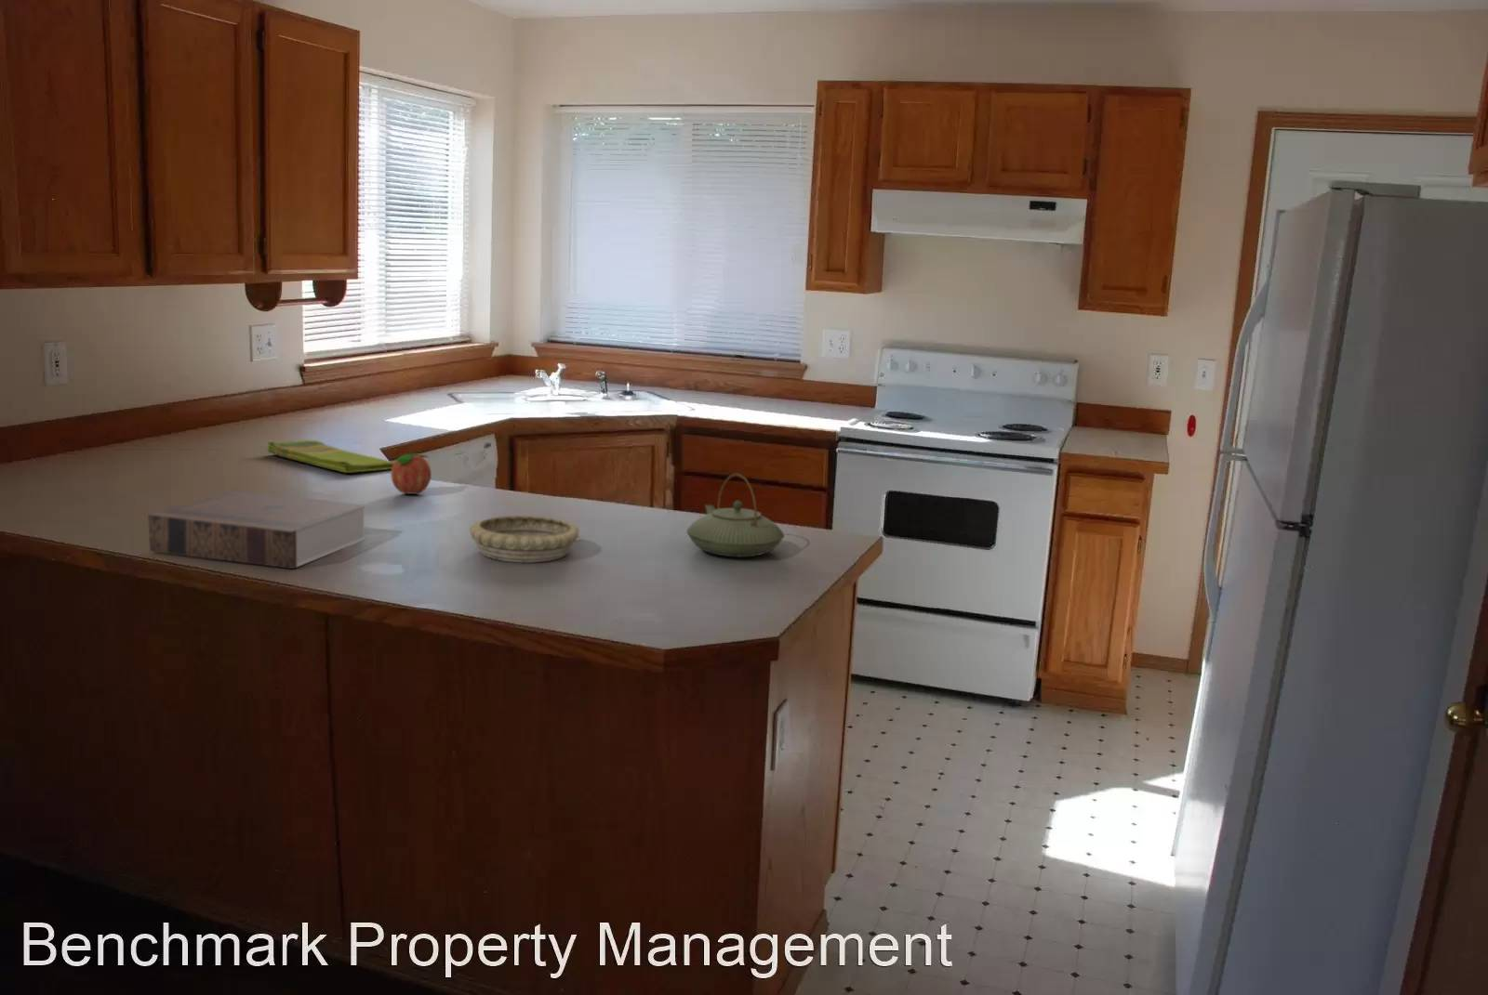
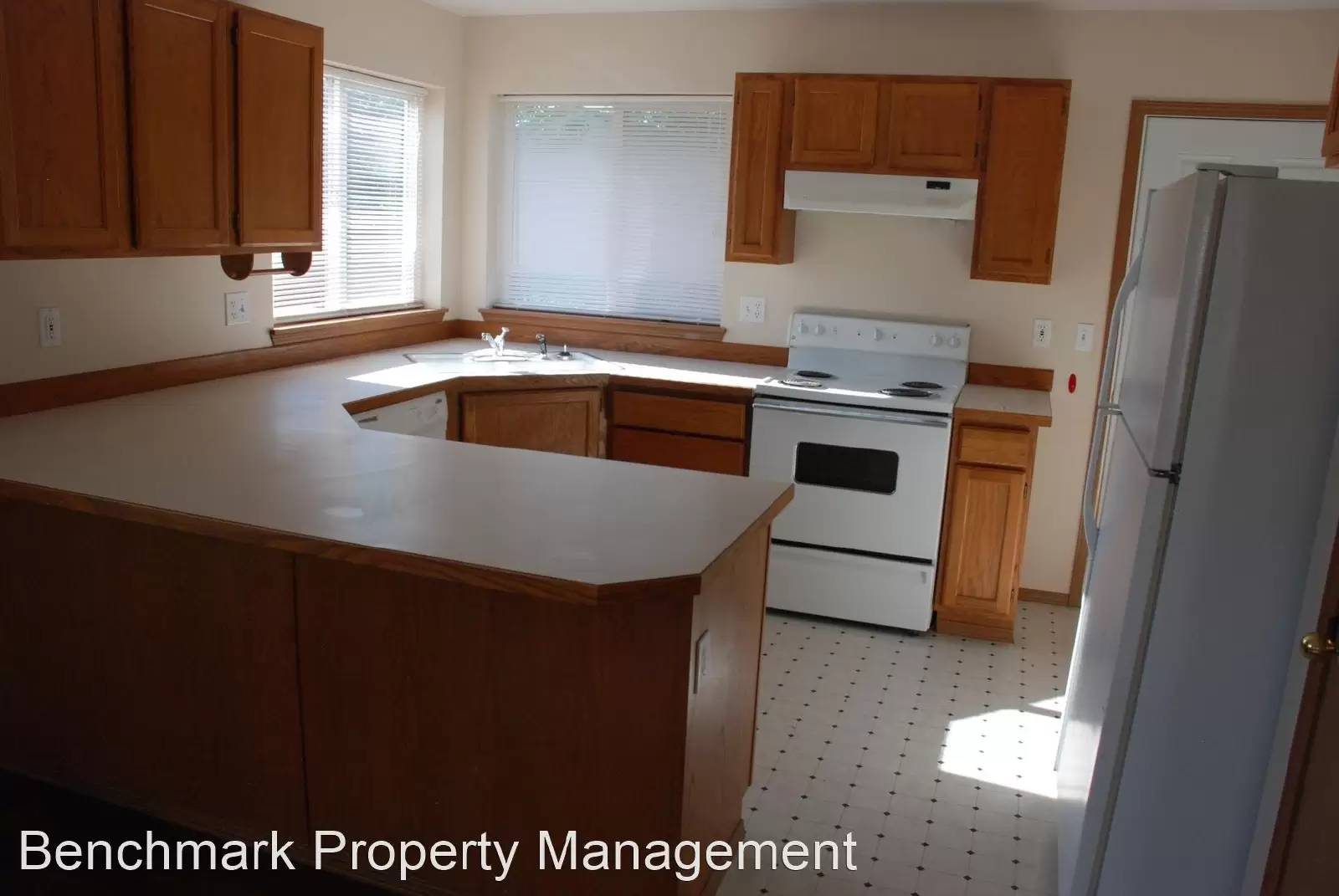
- fruit (411, 471)
- book (262, 526)
- decorative bowl (523, 537)
- dish towel (331, 454)
- teapot (732, 511)
